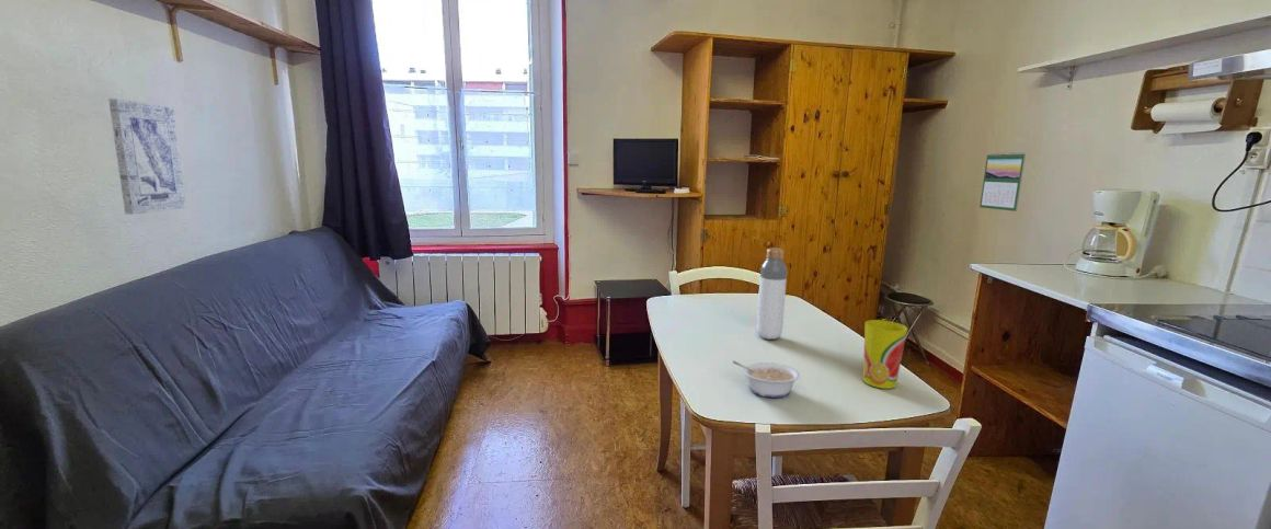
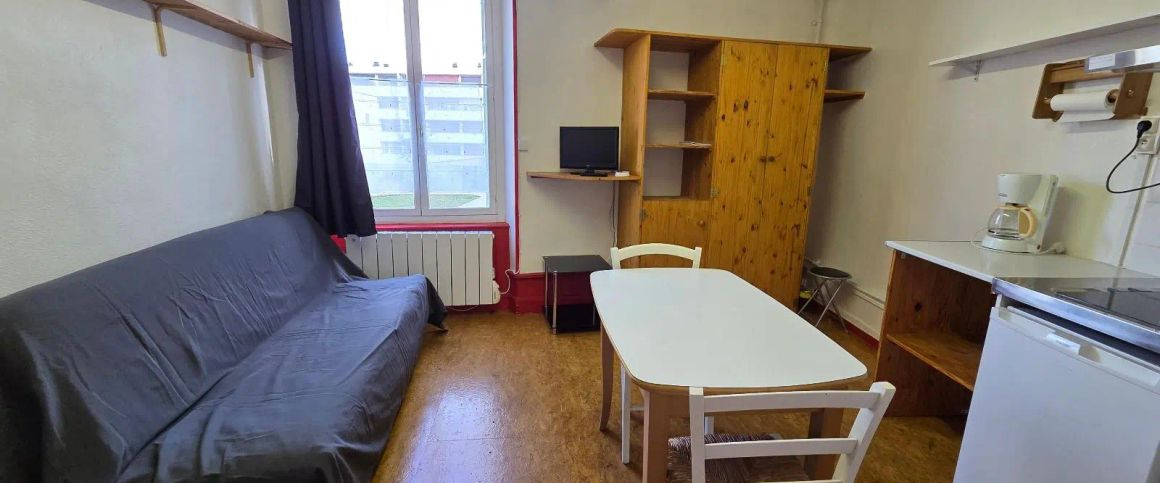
- wall art (150, 158)
- calendar (1001, 181)
- legume (768, 379)
- bottle (771, 294)
- cup (882, 354)
